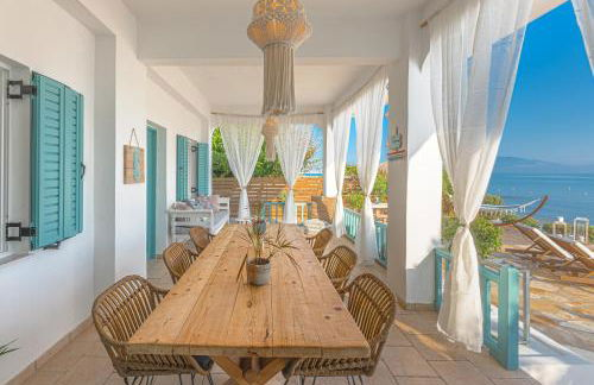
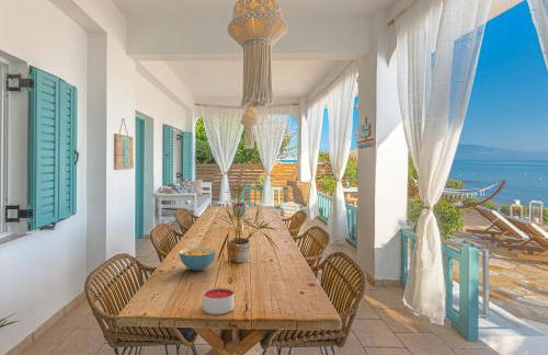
+ candle (218, 299)
+ cereal bowl (197, 260)
